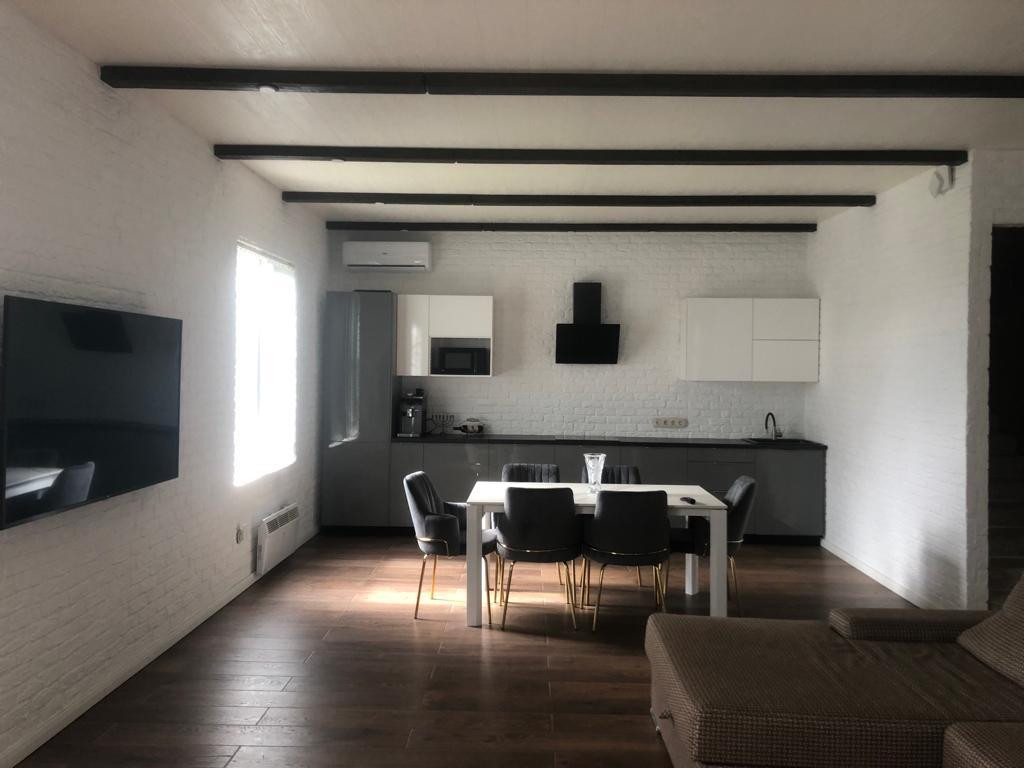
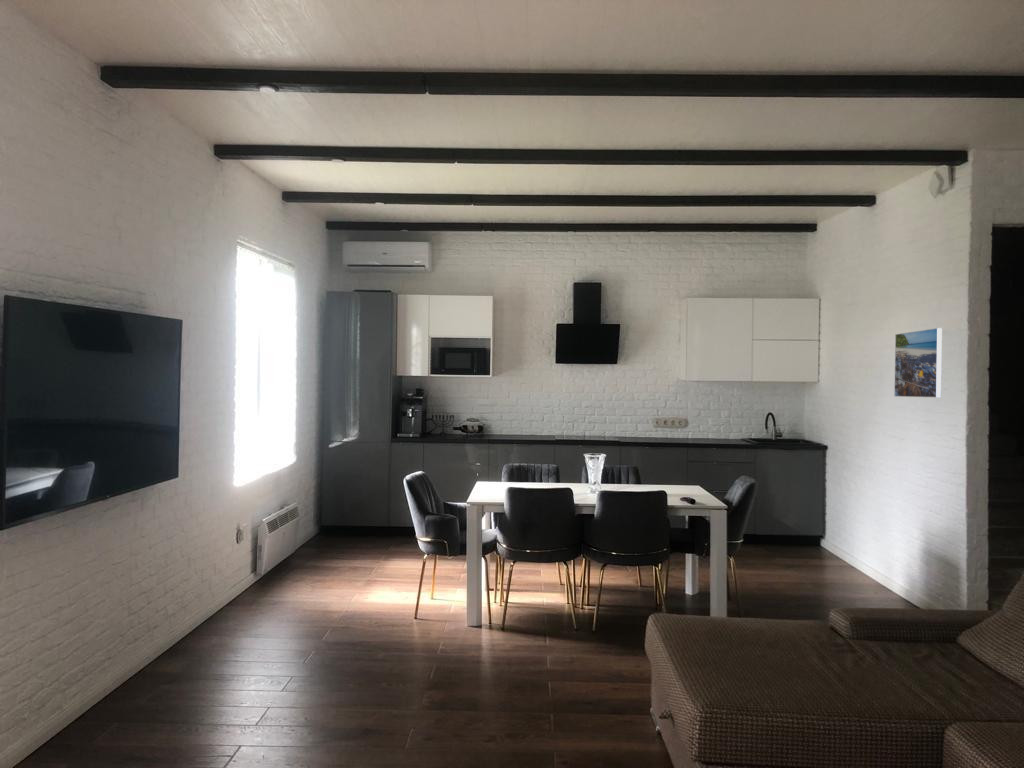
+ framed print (916, 364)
